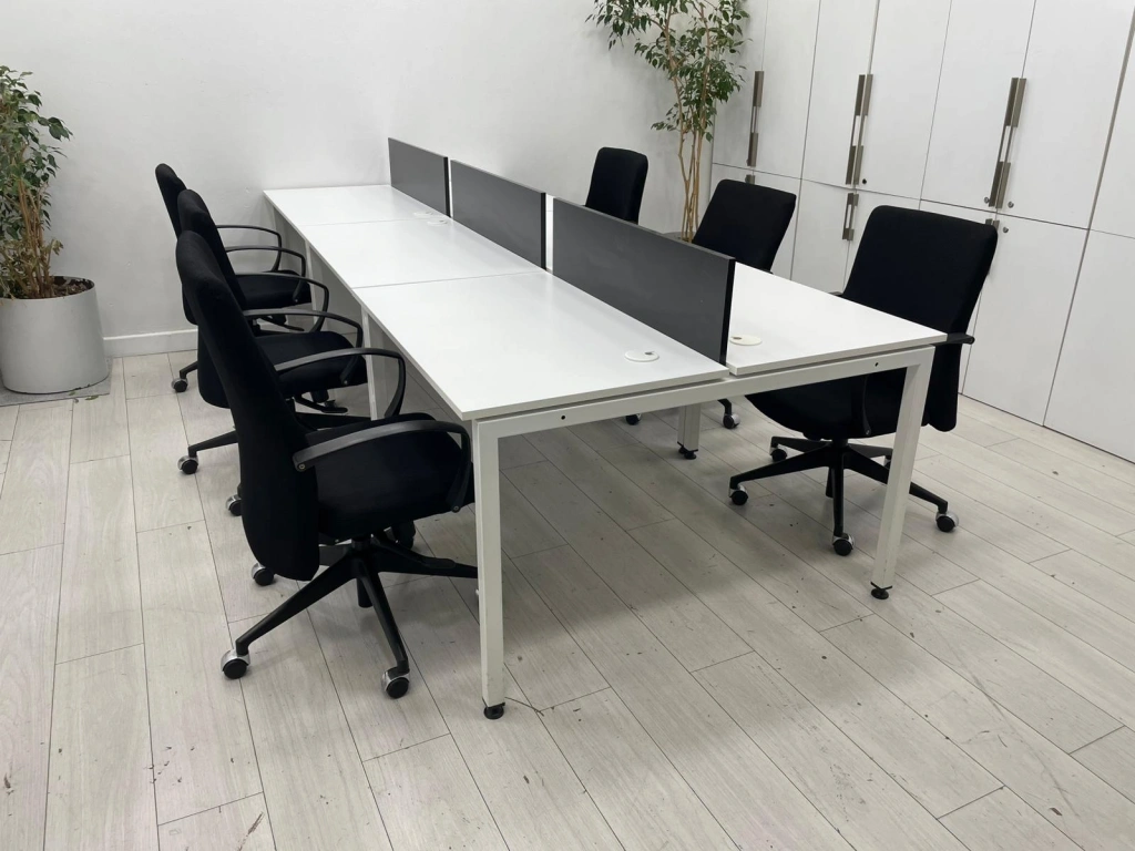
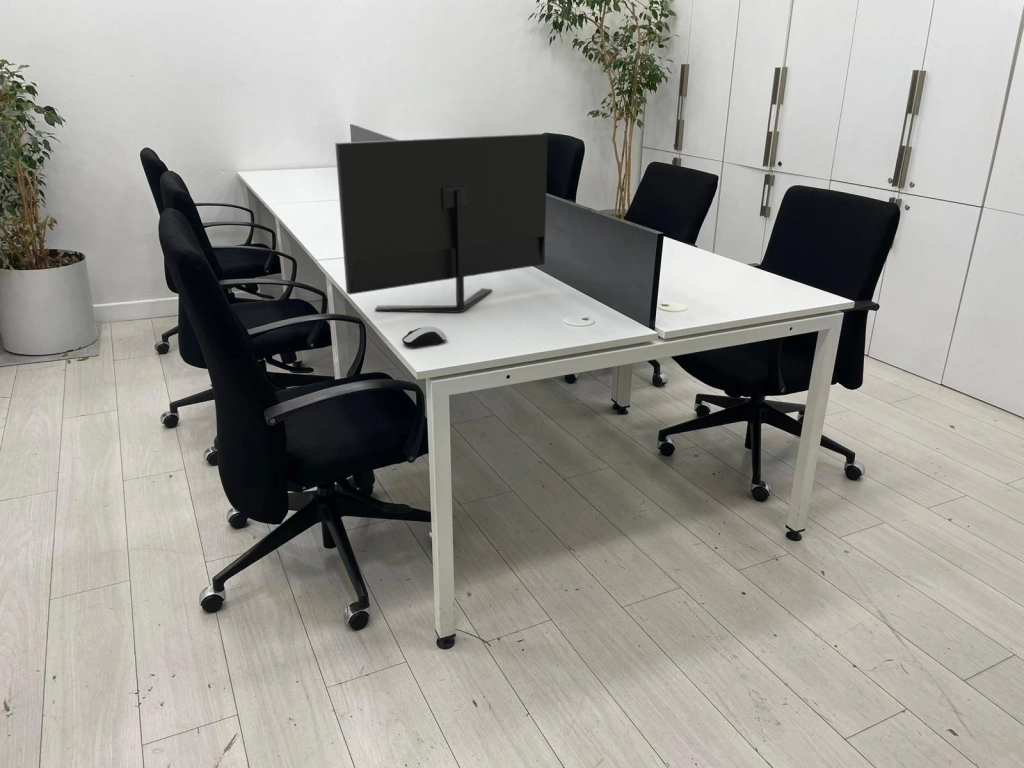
+ monitor (450, 225)
+ computer mouse (424, 334)
